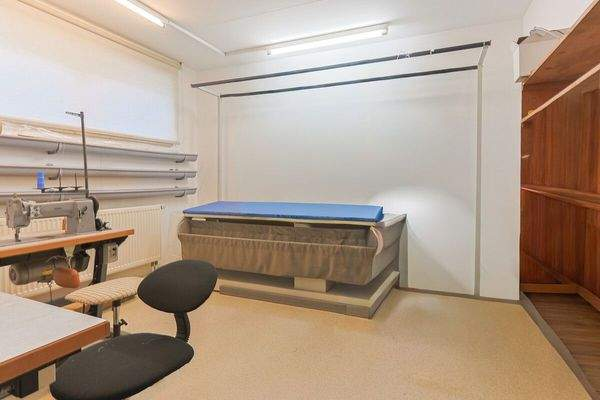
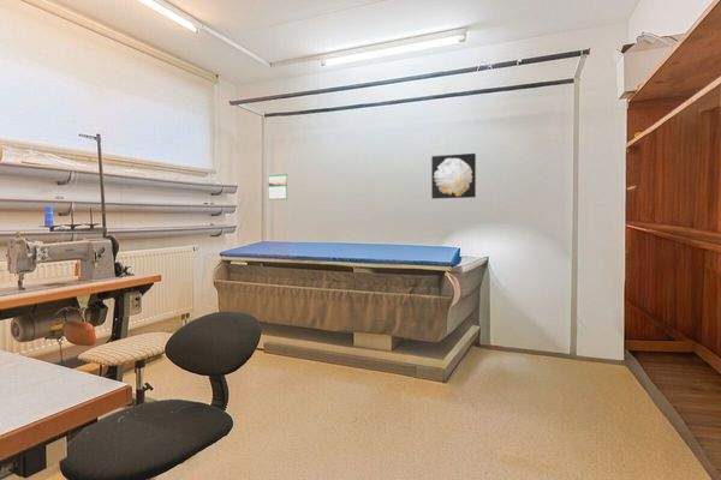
+ calendar (276, 186)
+ wall art (453, 176)
